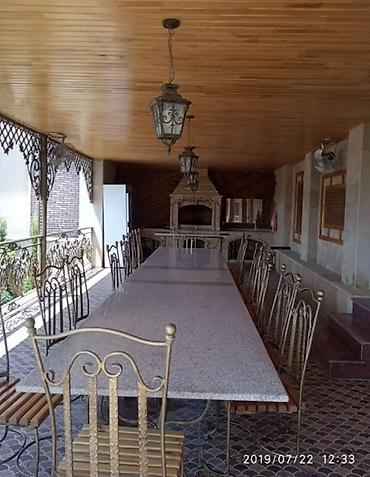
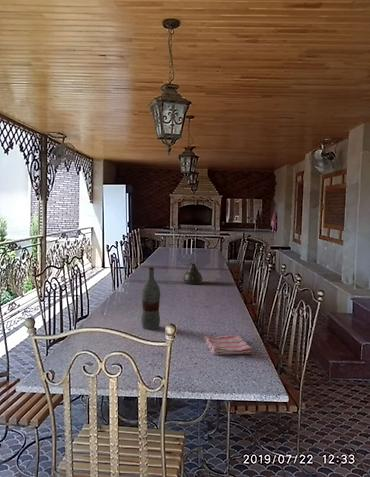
+ bottle (150, 297)
+ dish towel (227, 343)
+ teapot (192, 272)
